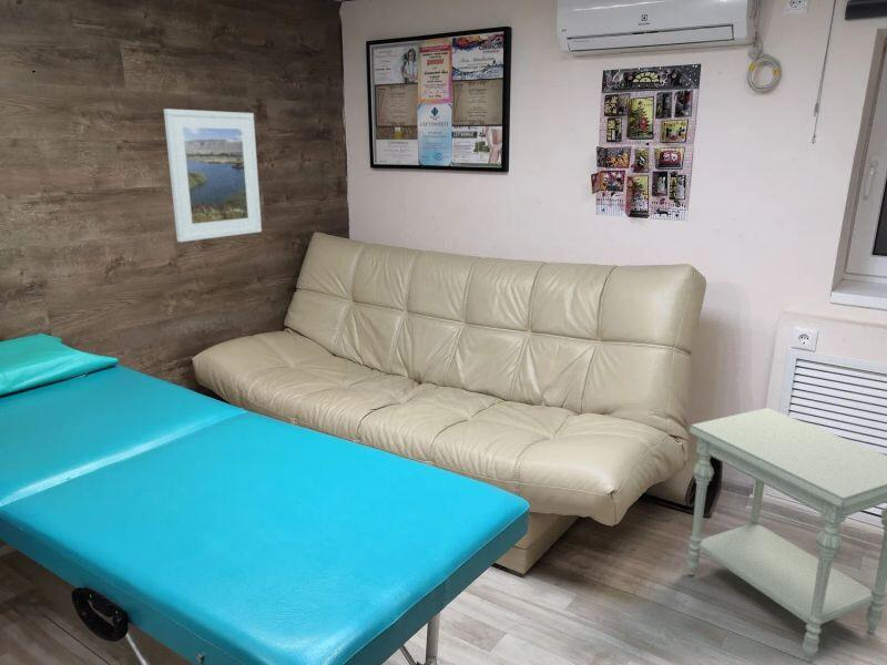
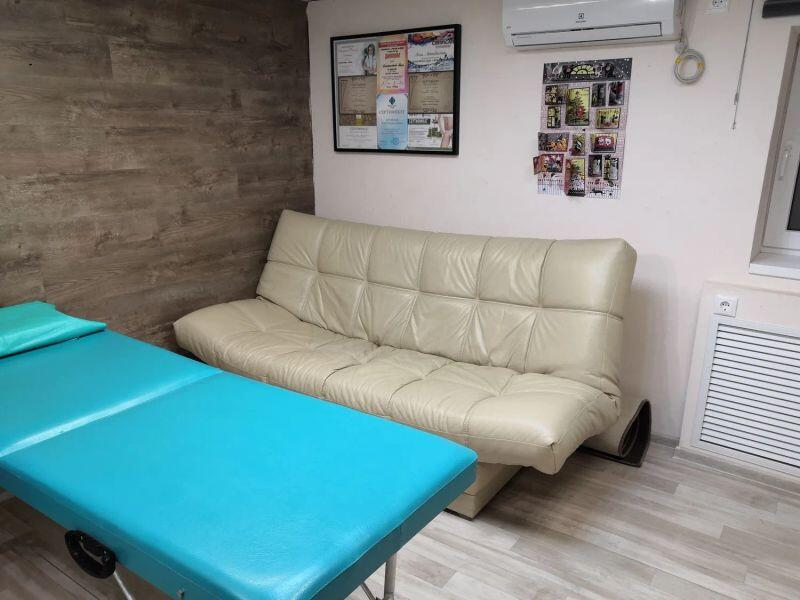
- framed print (216, 175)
- side table (782, 538)
